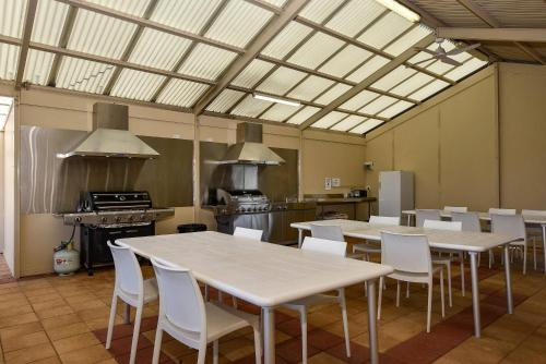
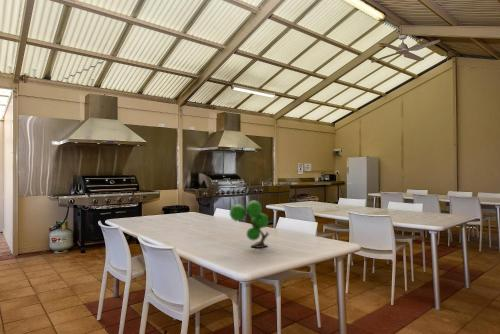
+ plant (250, 222)
